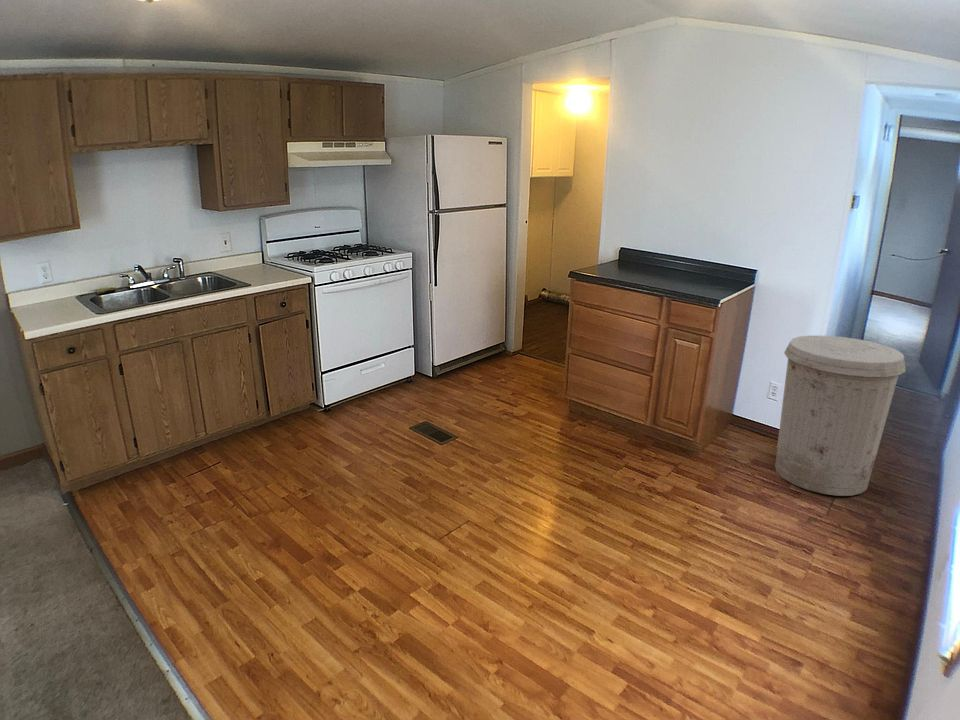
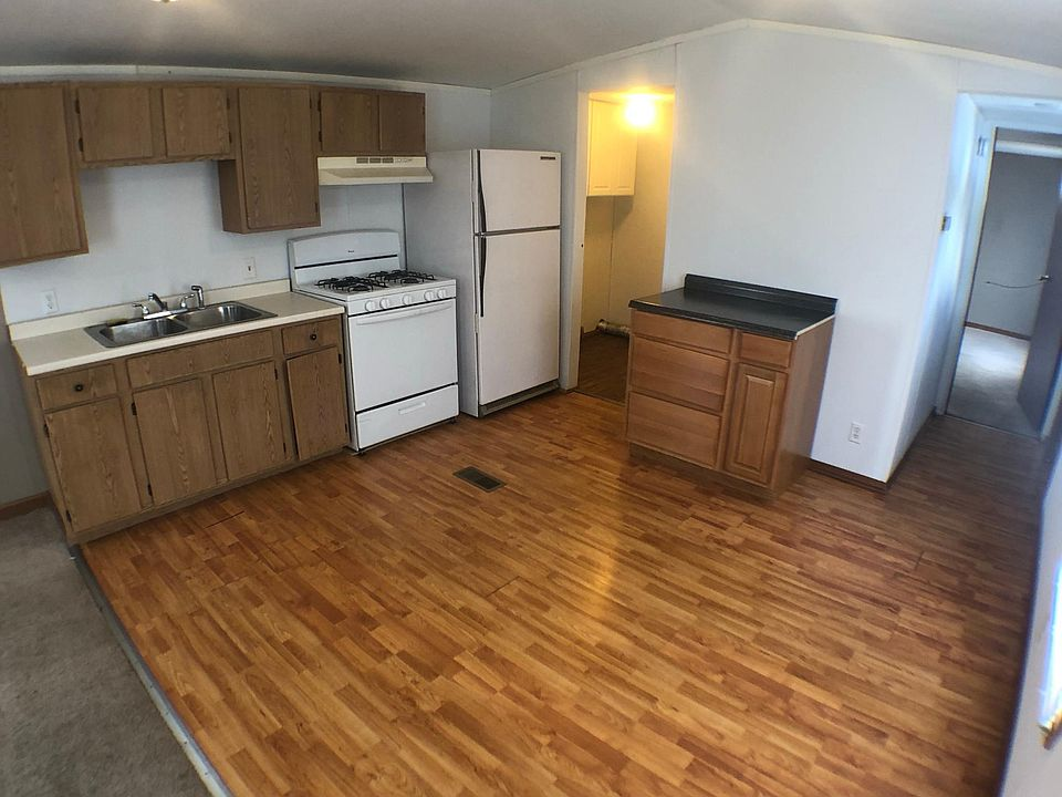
- trash can (832, 411)
